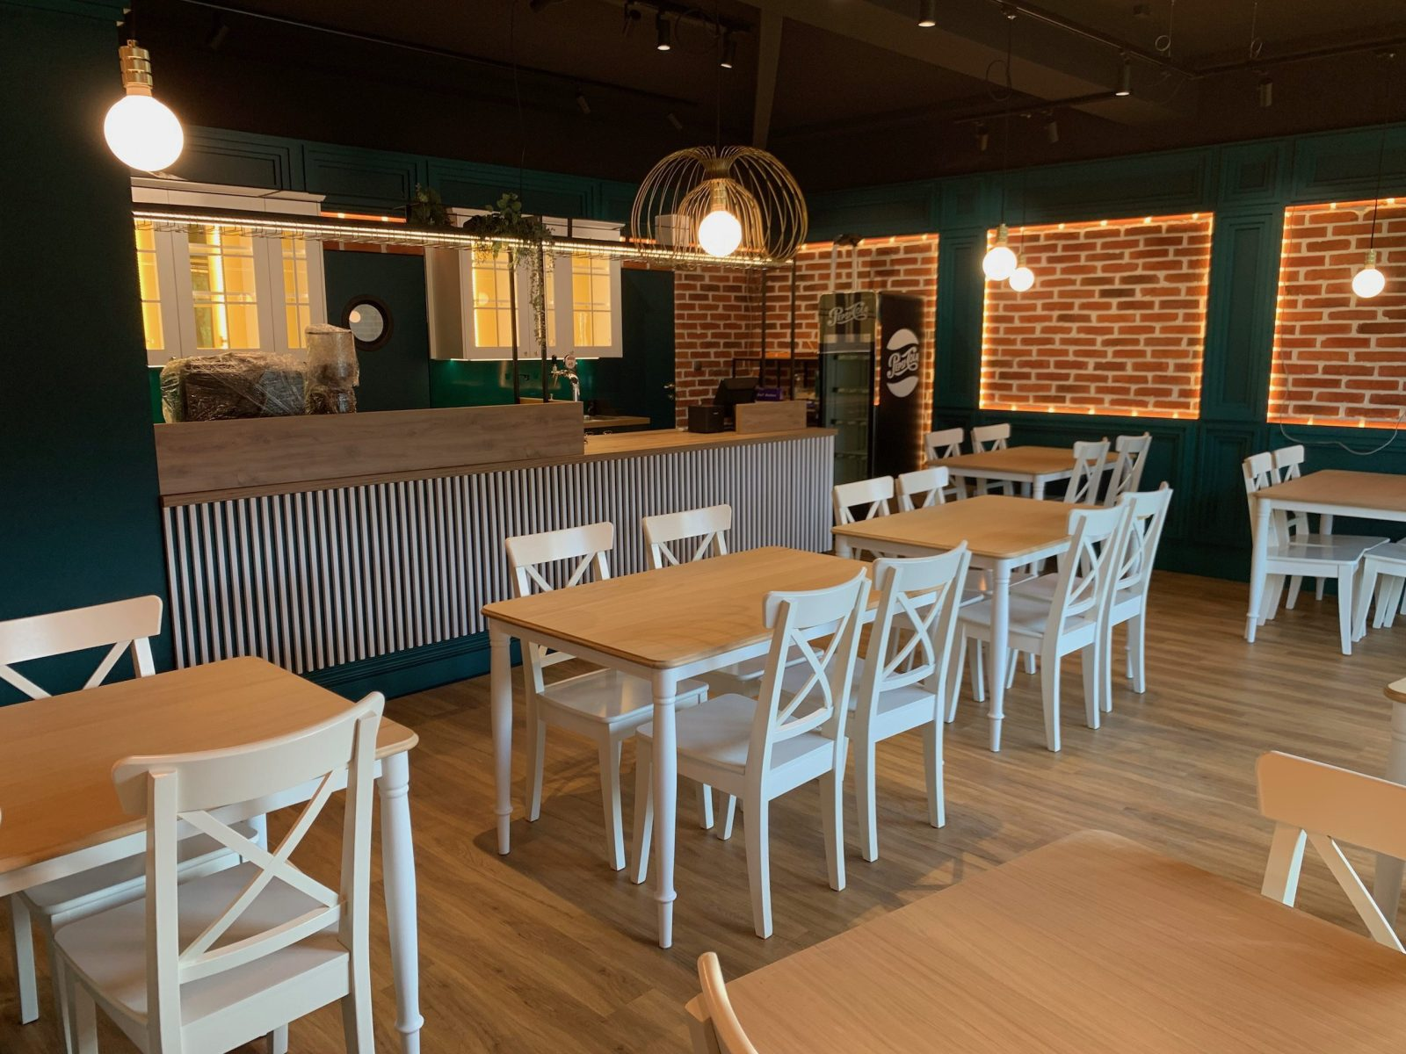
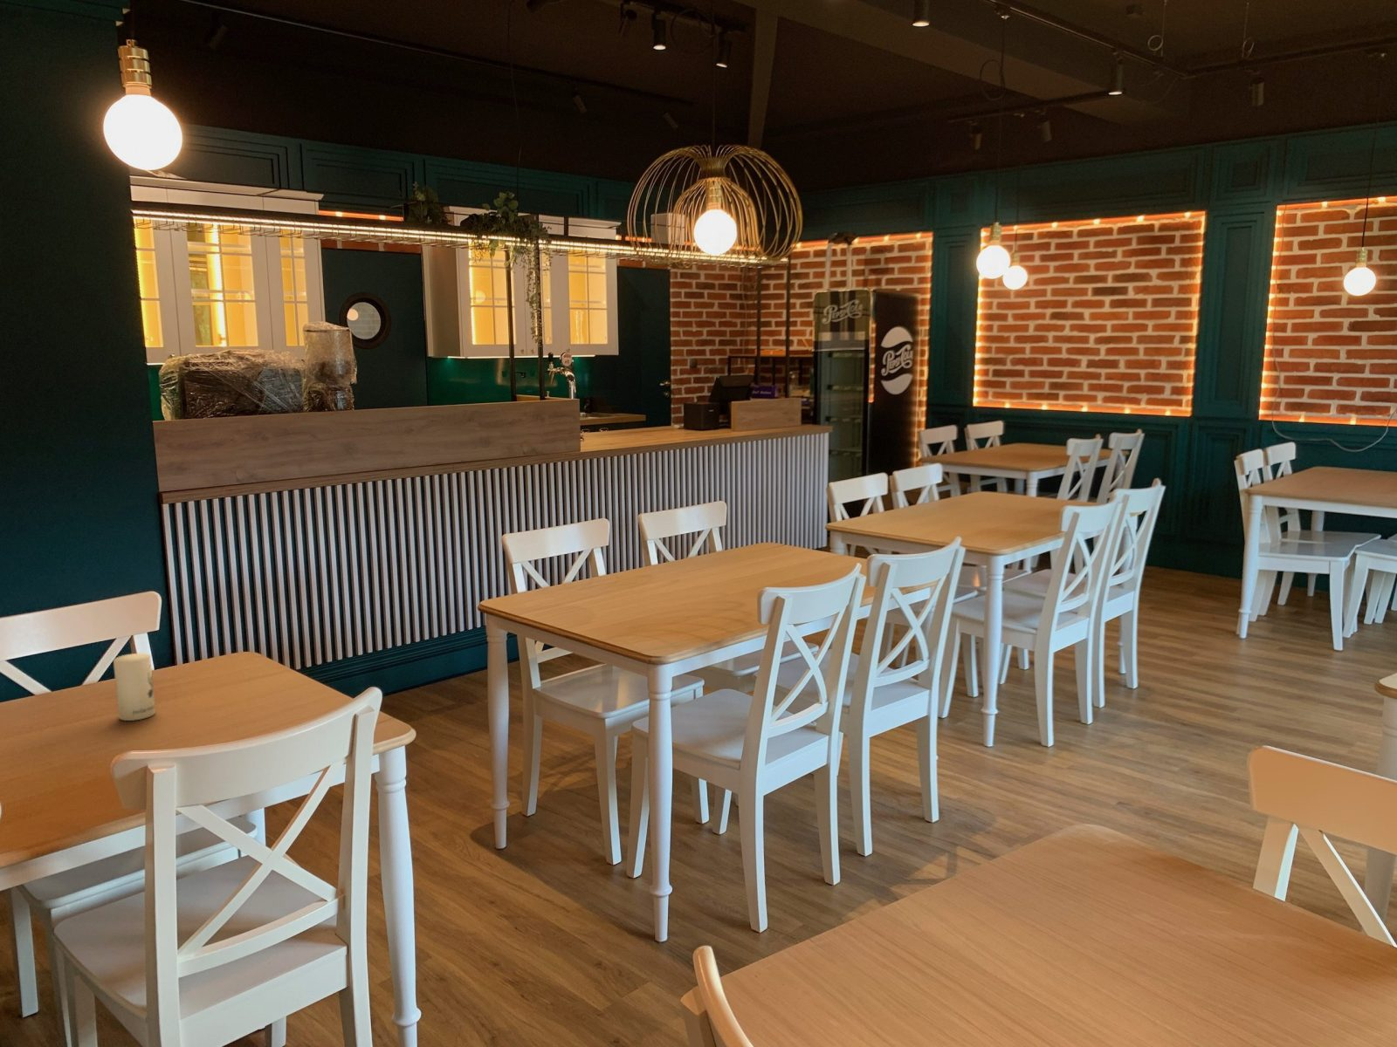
+ candle (134, 686)
